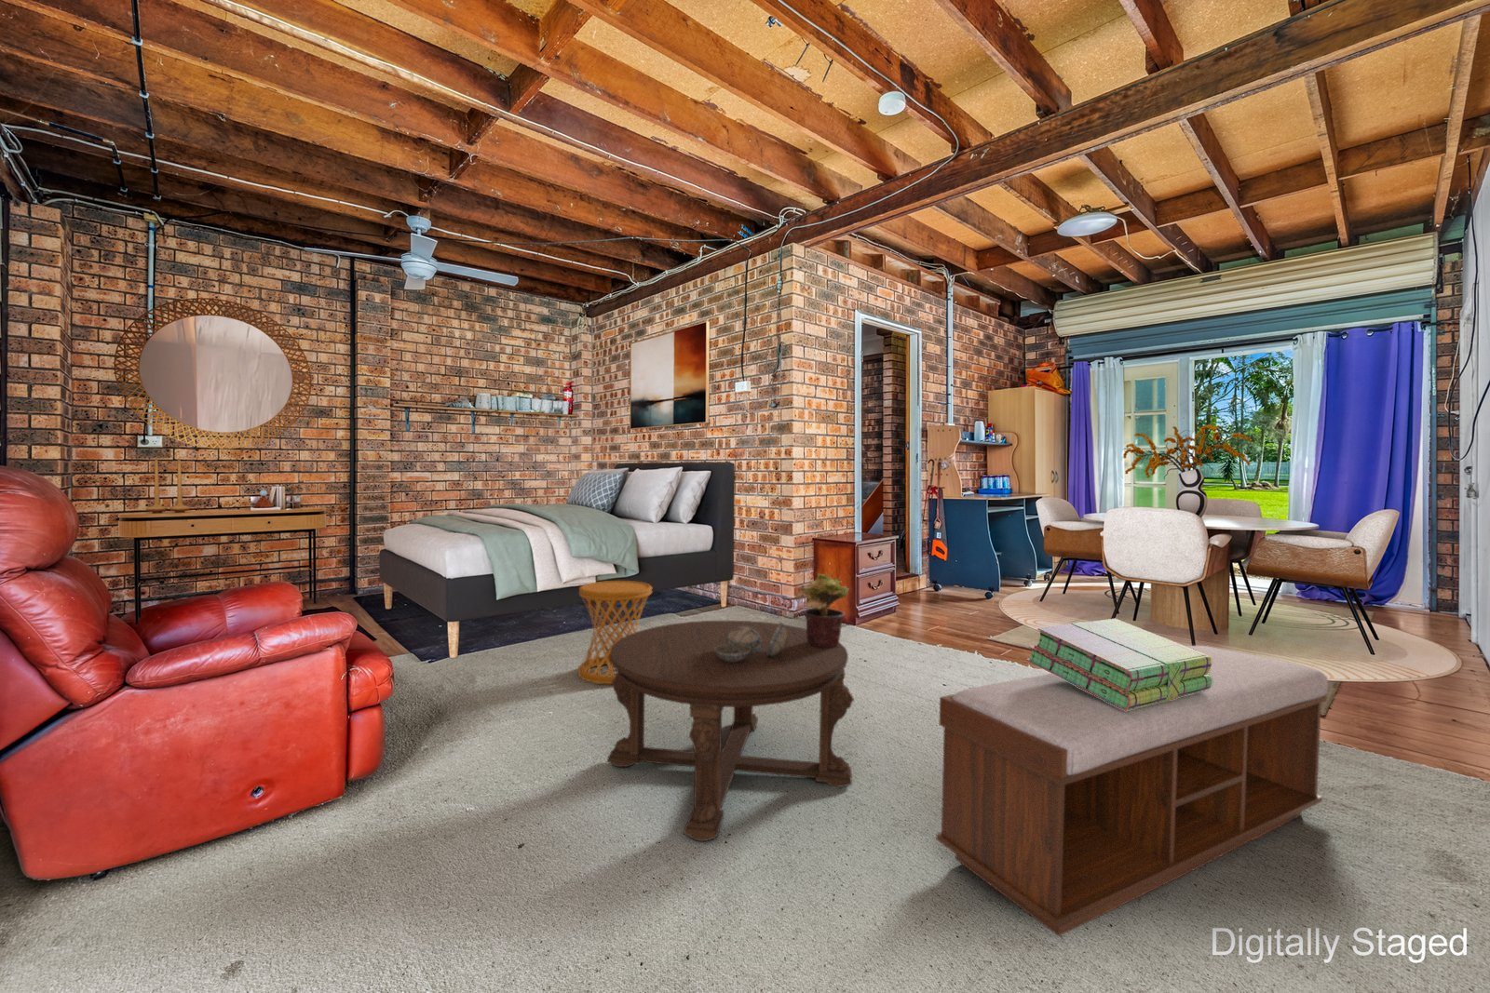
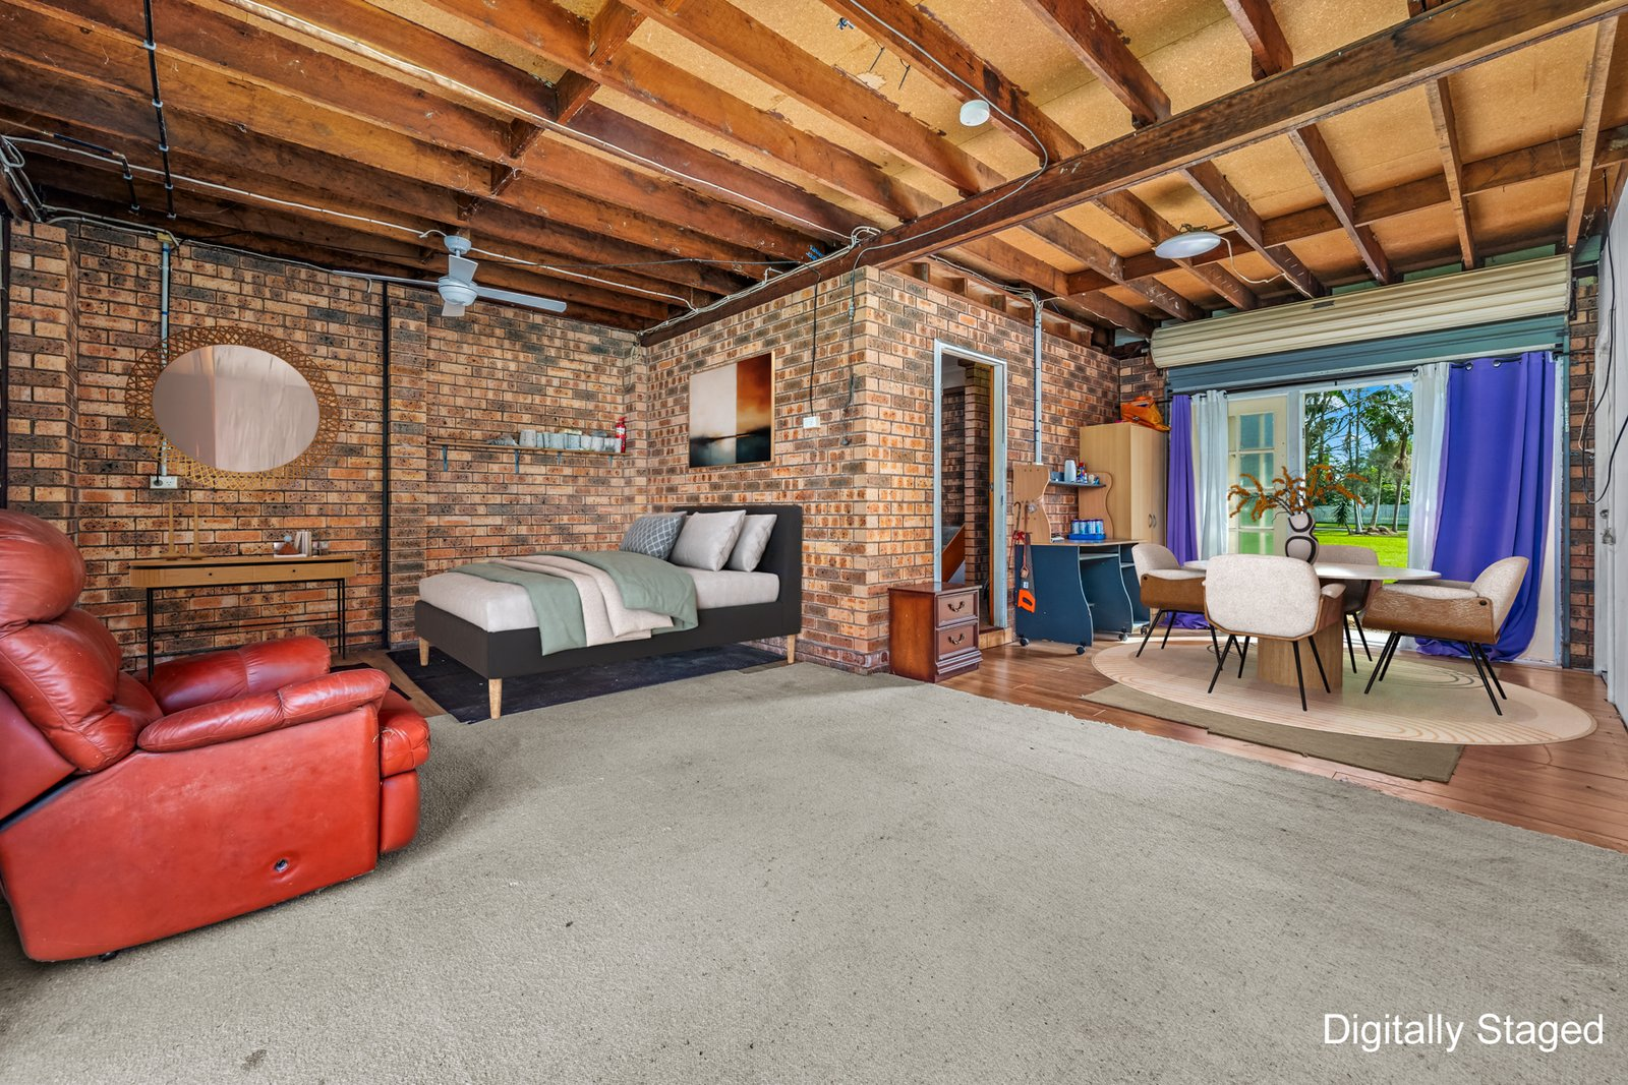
- bench (1146, 757)
- decorative bowl (748, 637)
- potted plant (821, 607)
- coffee table (728, 706)
- stack of books (1115, 665)
- side table (614, 629)
